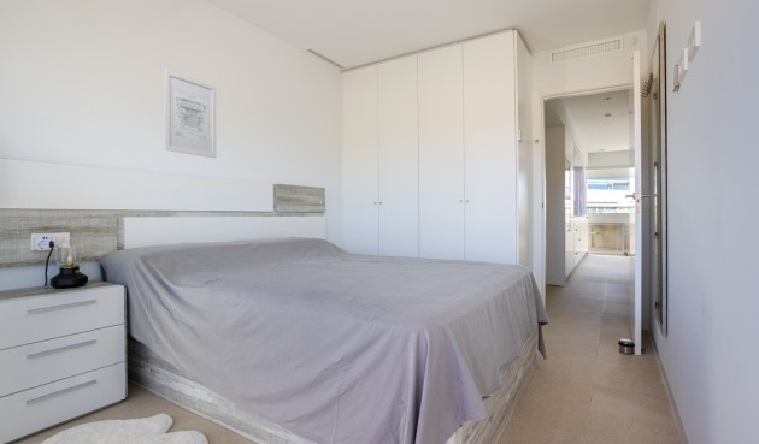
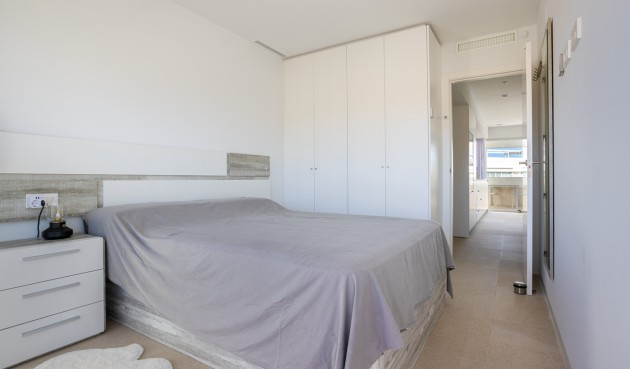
- wall art (192, 116)
